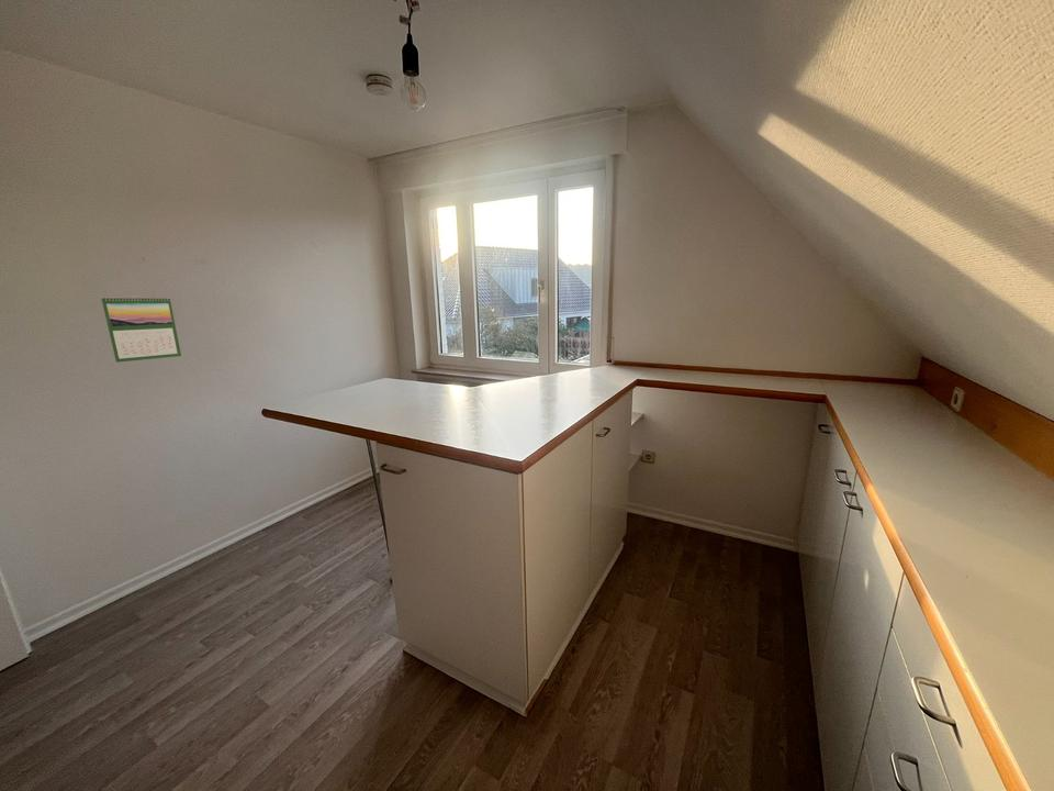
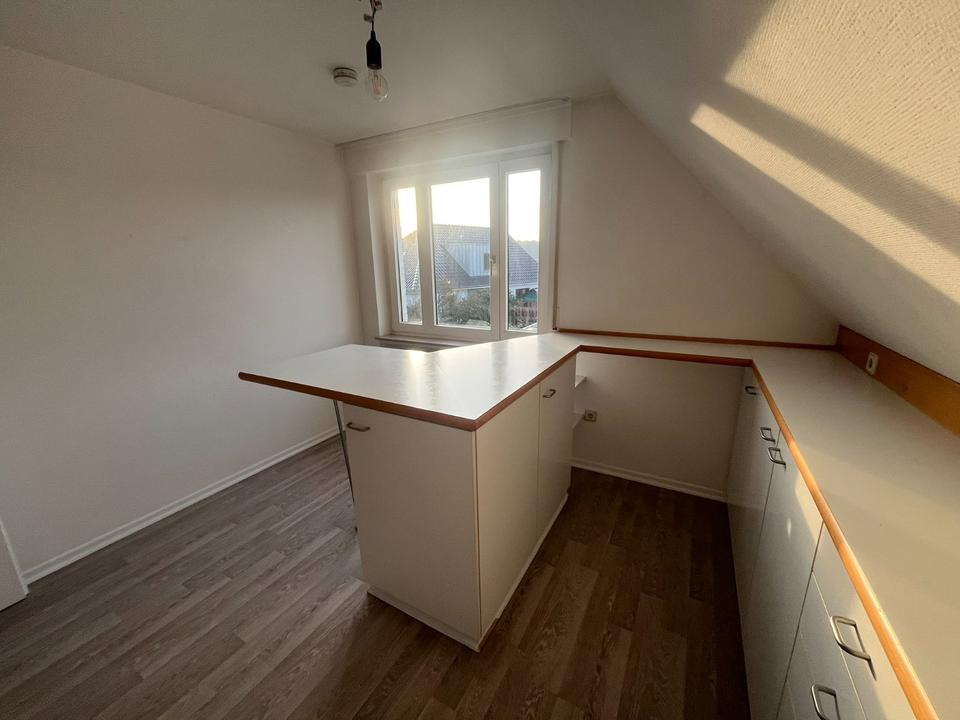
- calendar (143, 327)
